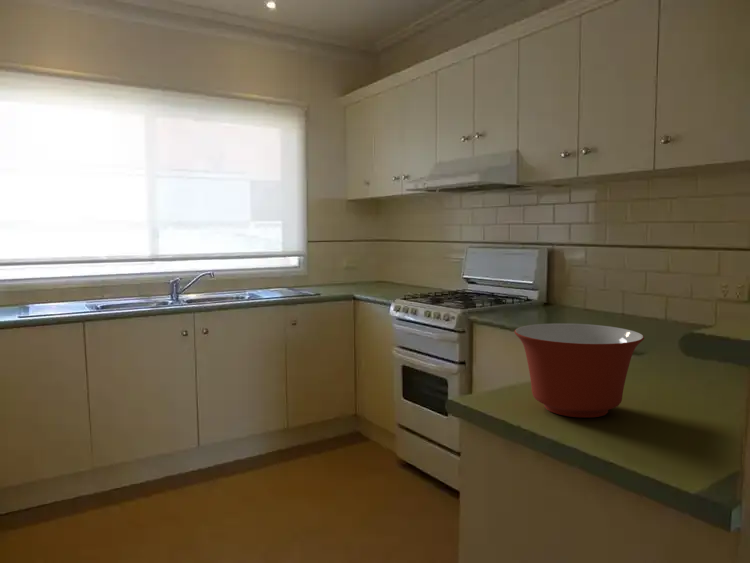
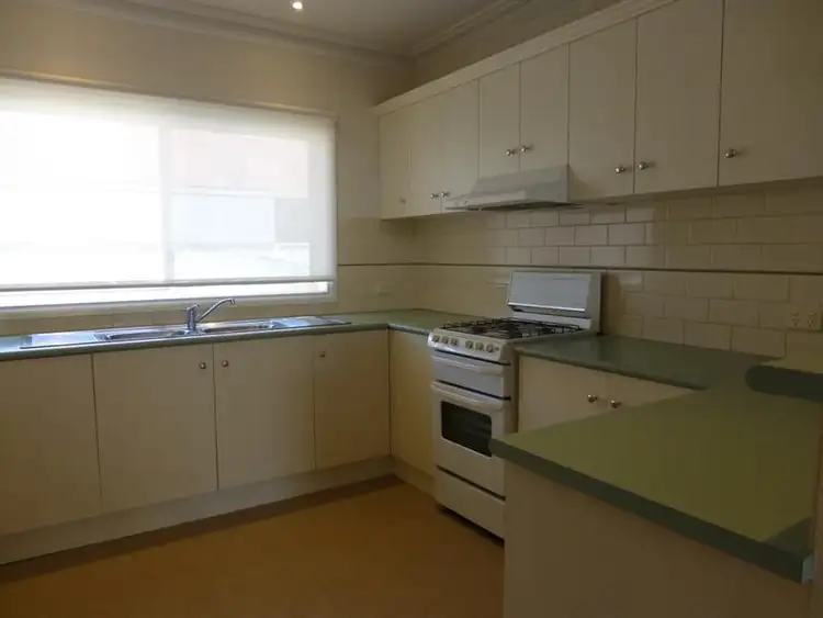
- mixing bowl (576, 370)
